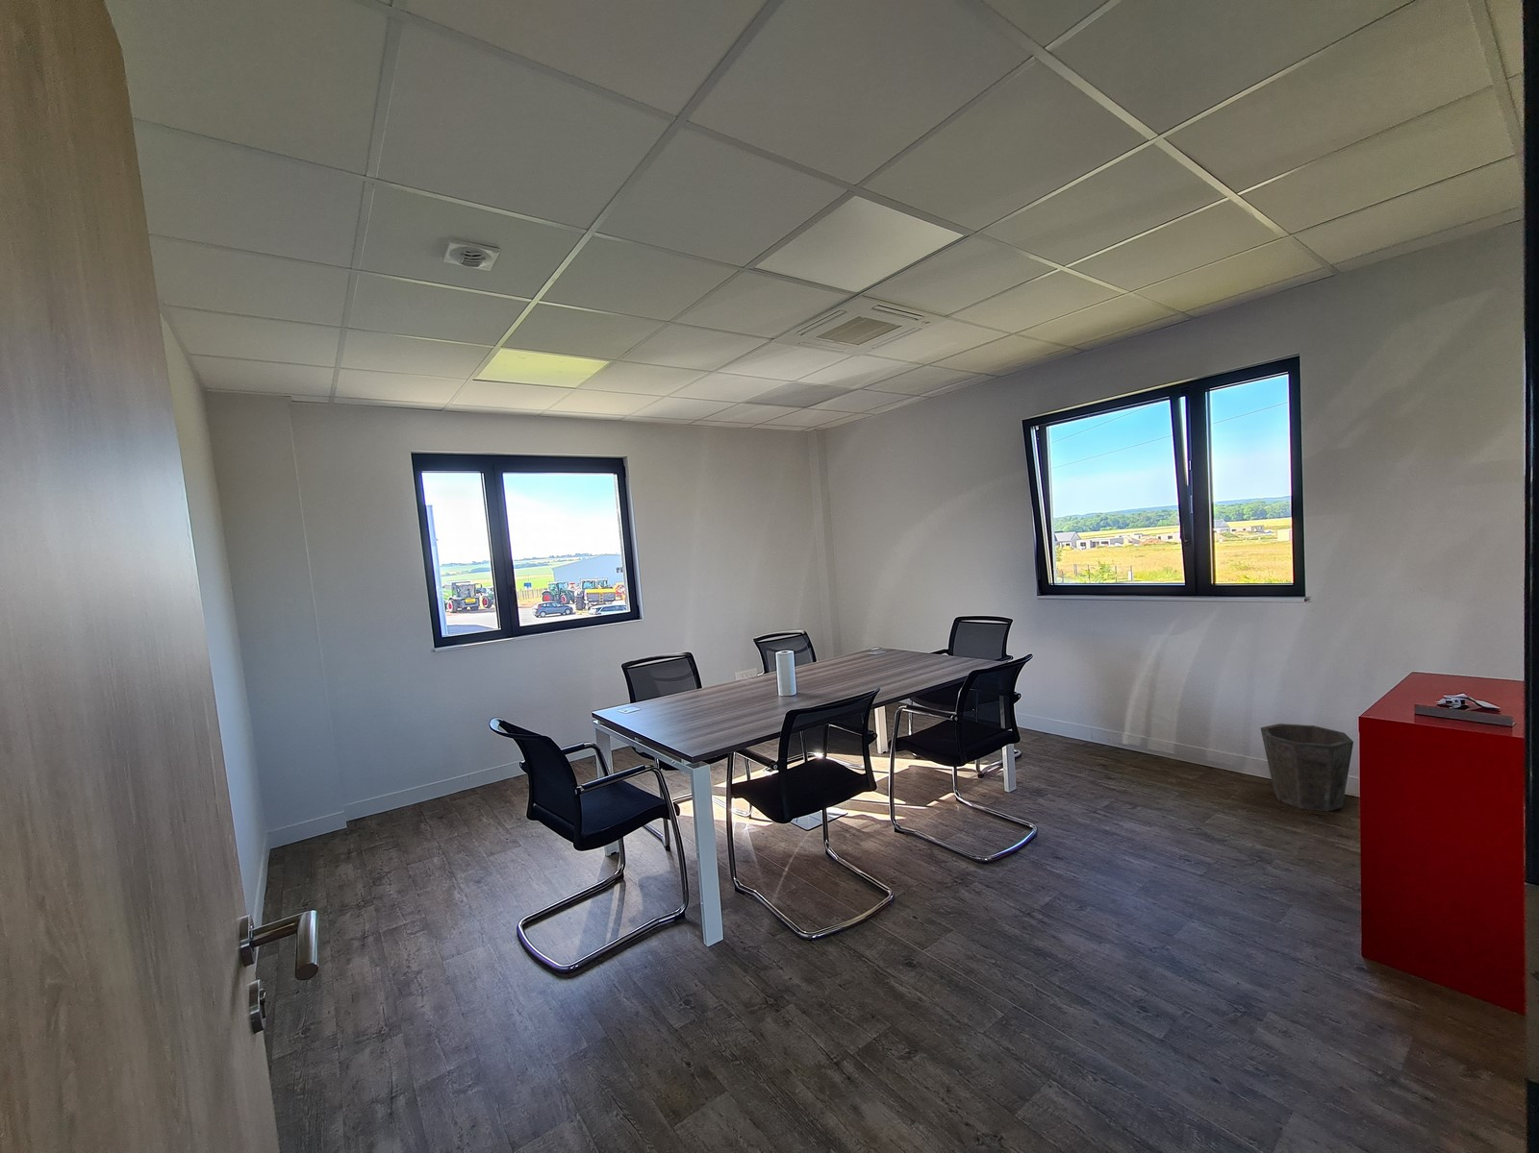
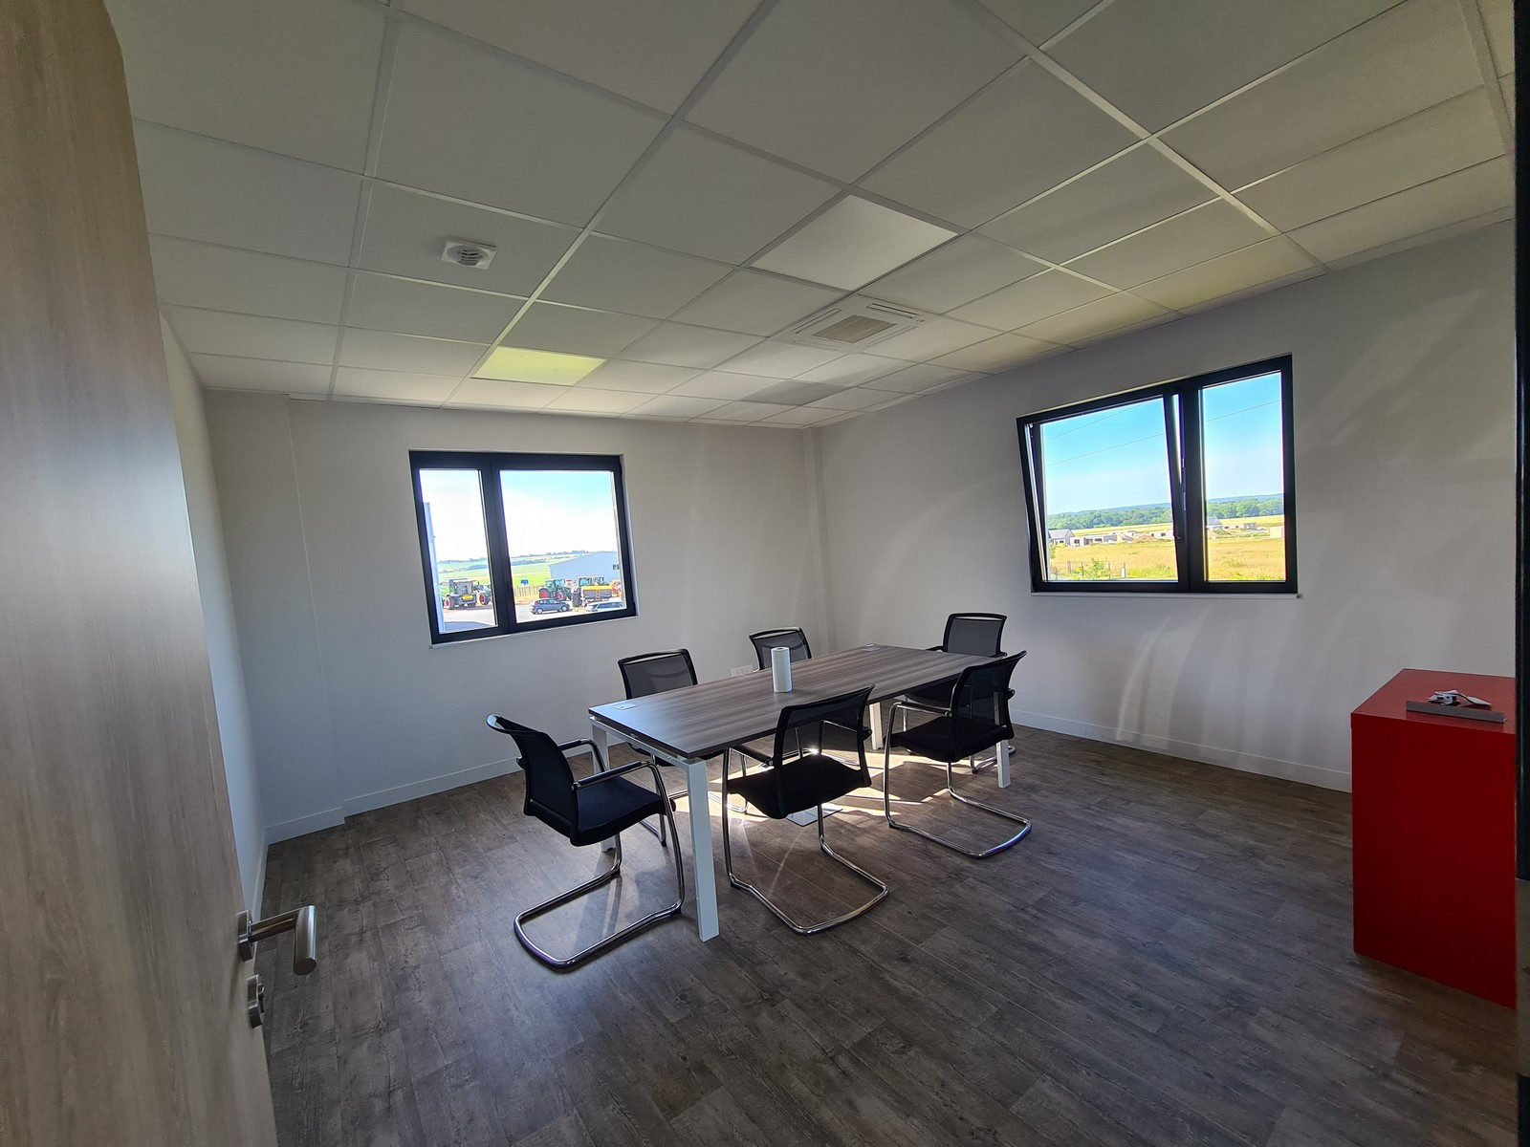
- waste bin (1305, 767)
